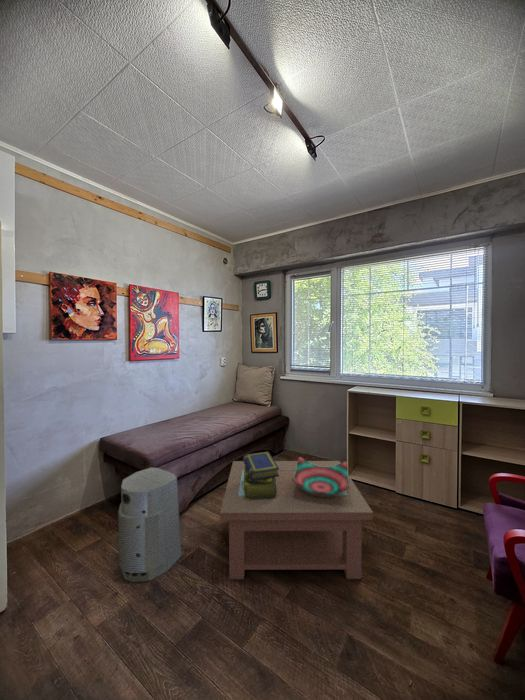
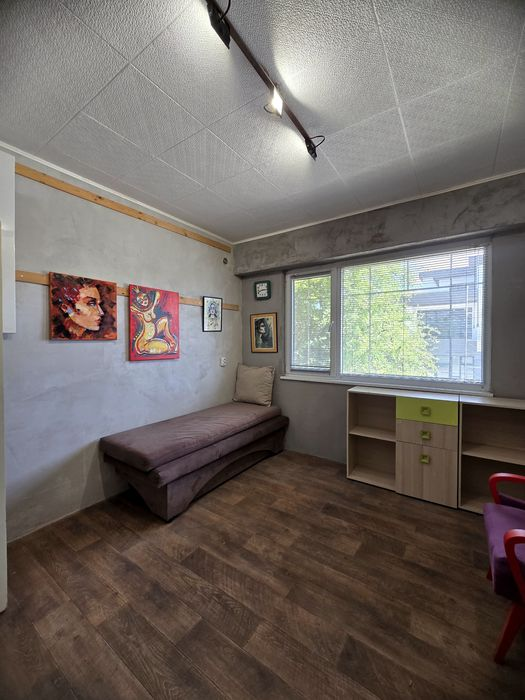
- decorative bowl (321, 479)
- coffee table (290, 512)
- air purifier (149, 520)
- stack of books (260, 474)
